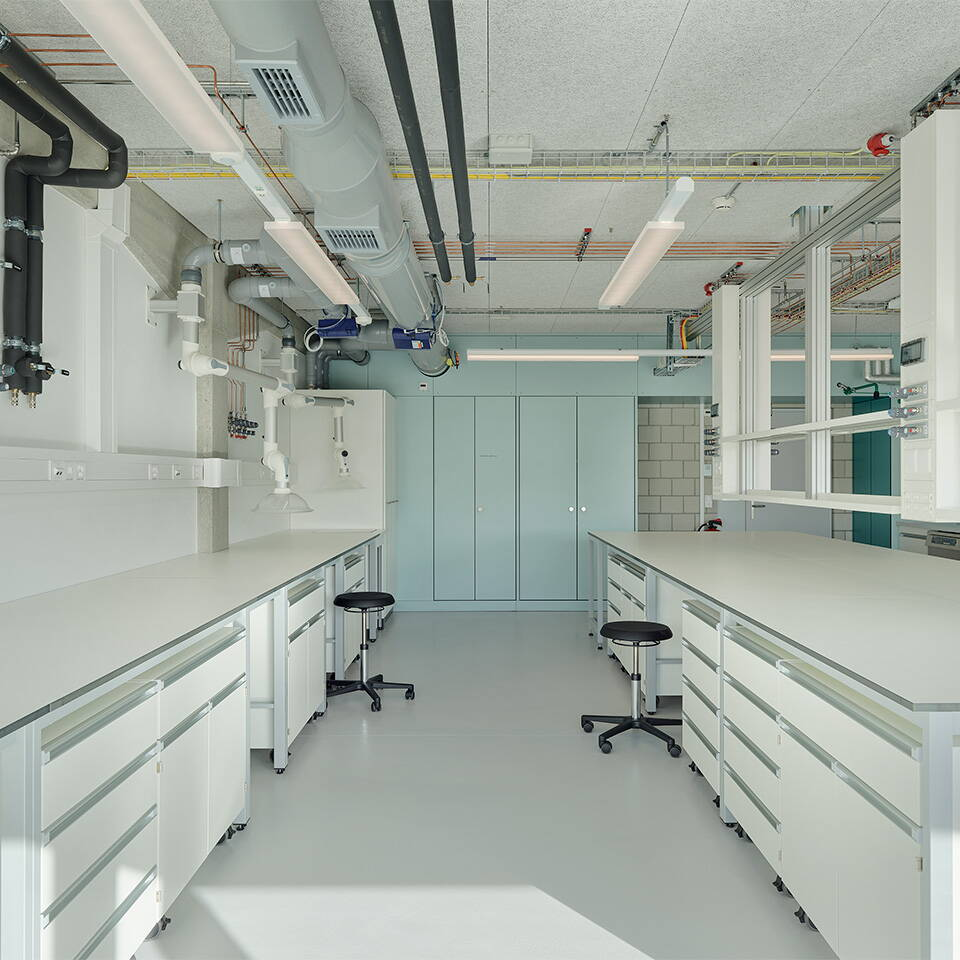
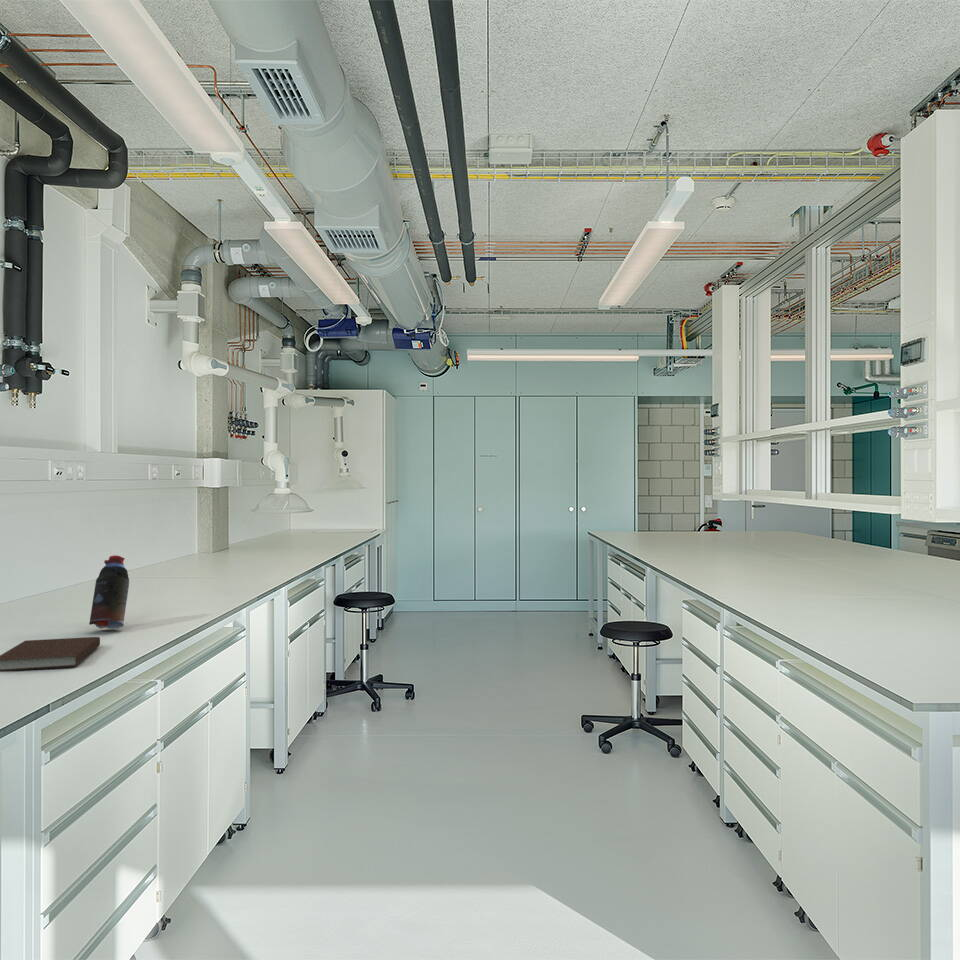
+ notebook (49, 653)
+ bottle (110, 592)
